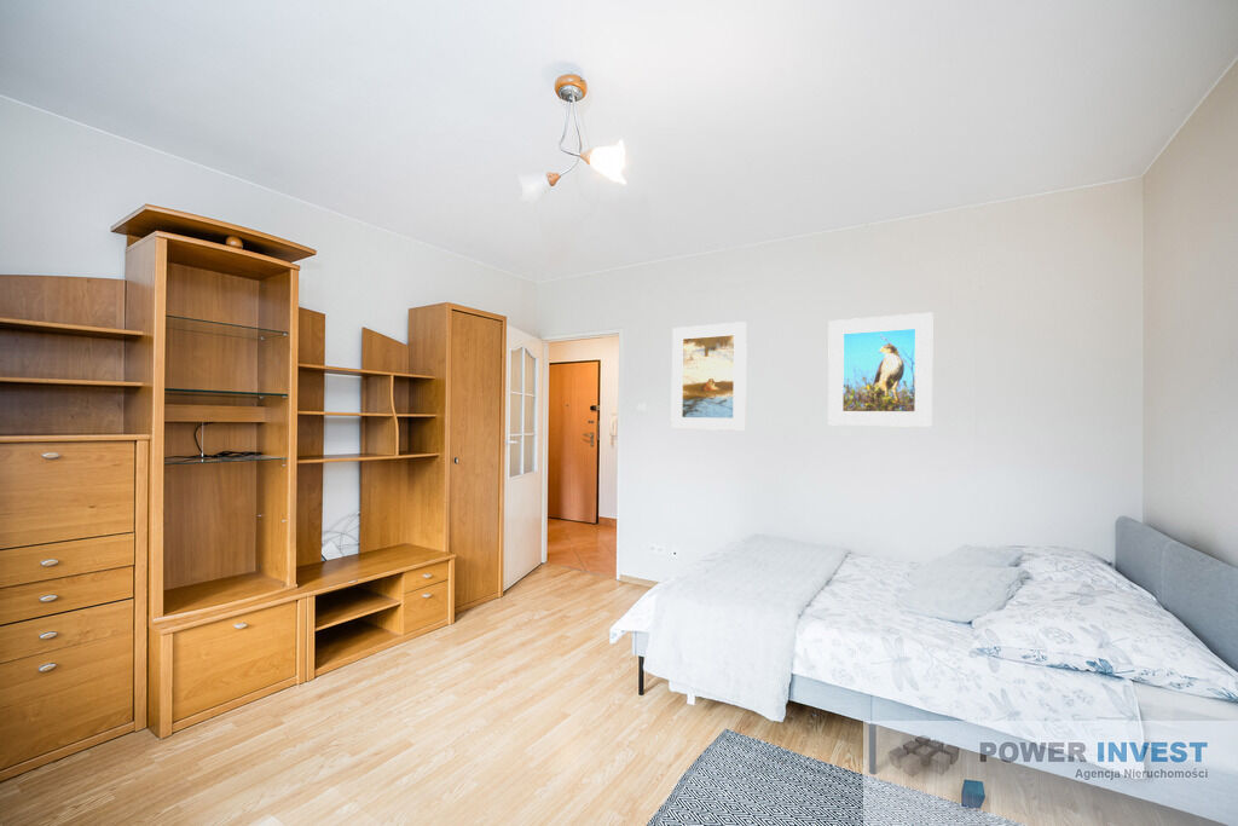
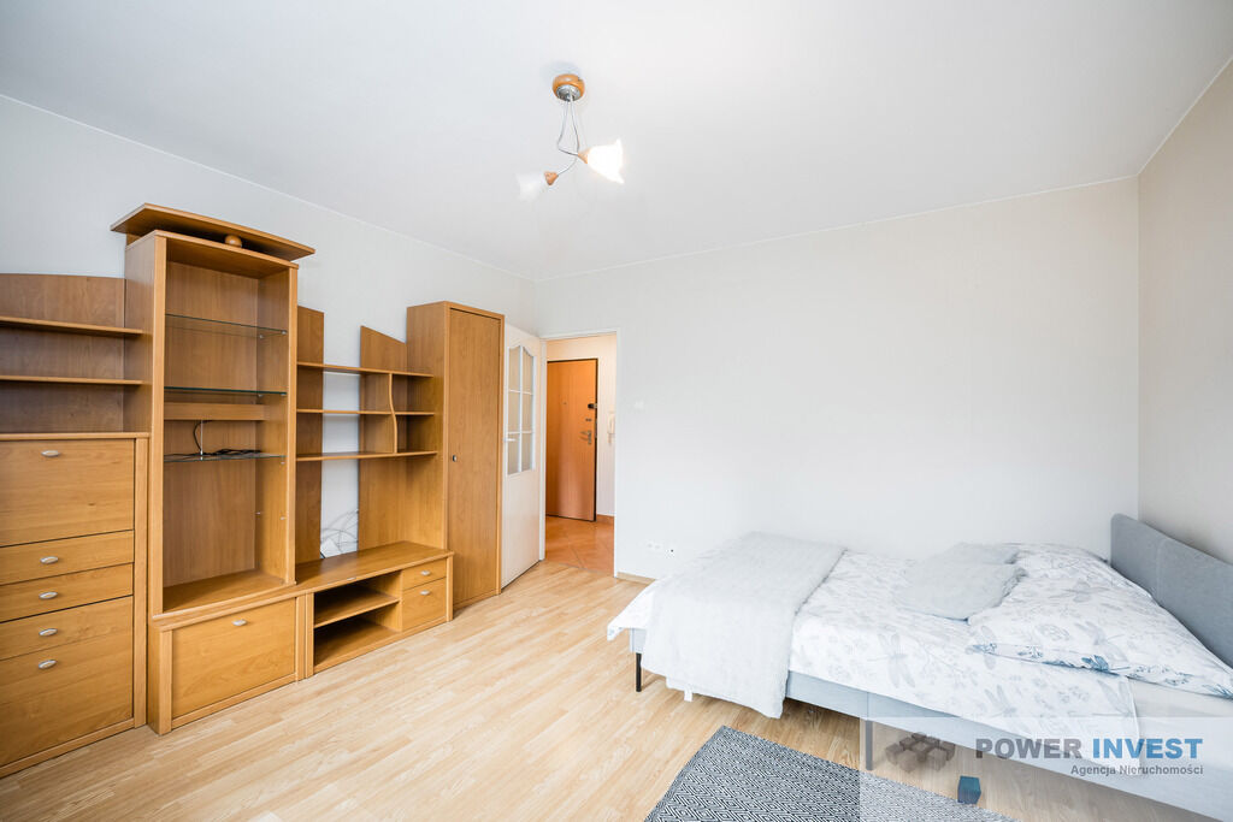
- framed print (707, 377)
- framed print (878, 371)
